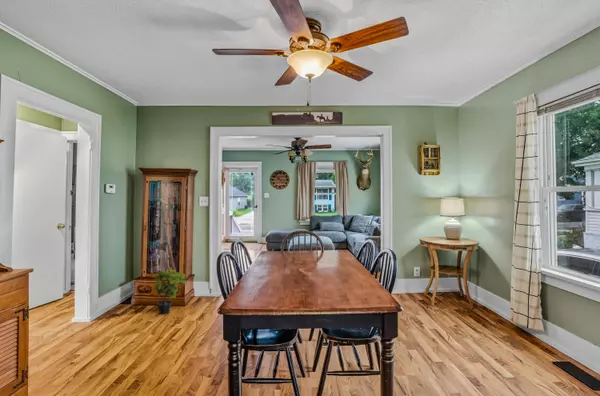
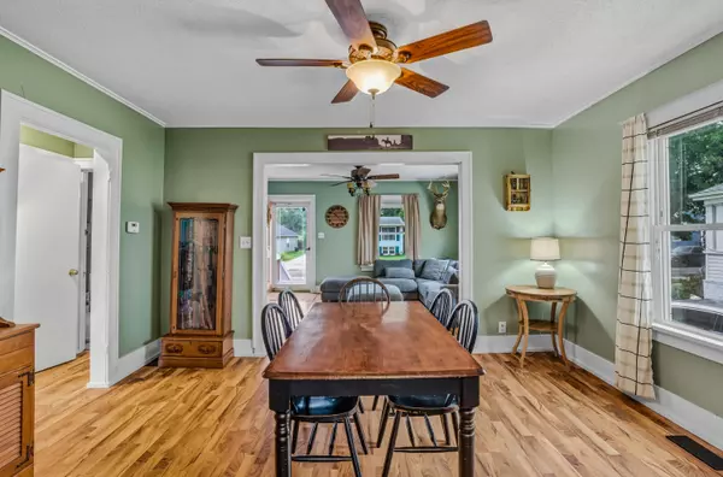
- potted plant (167, 289)
